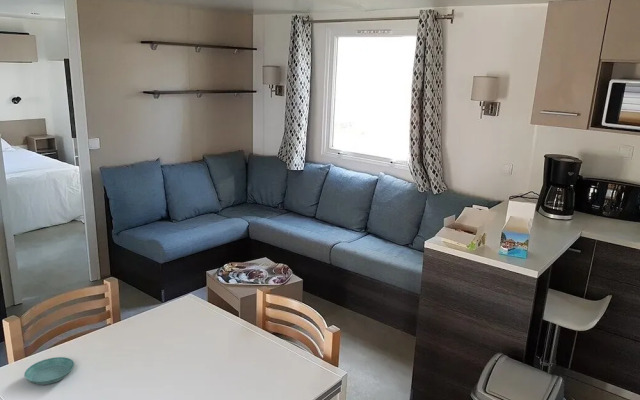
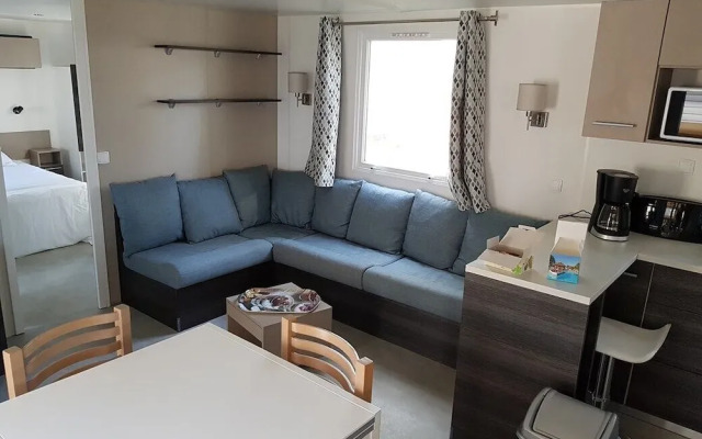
- saucer (50, 372)
